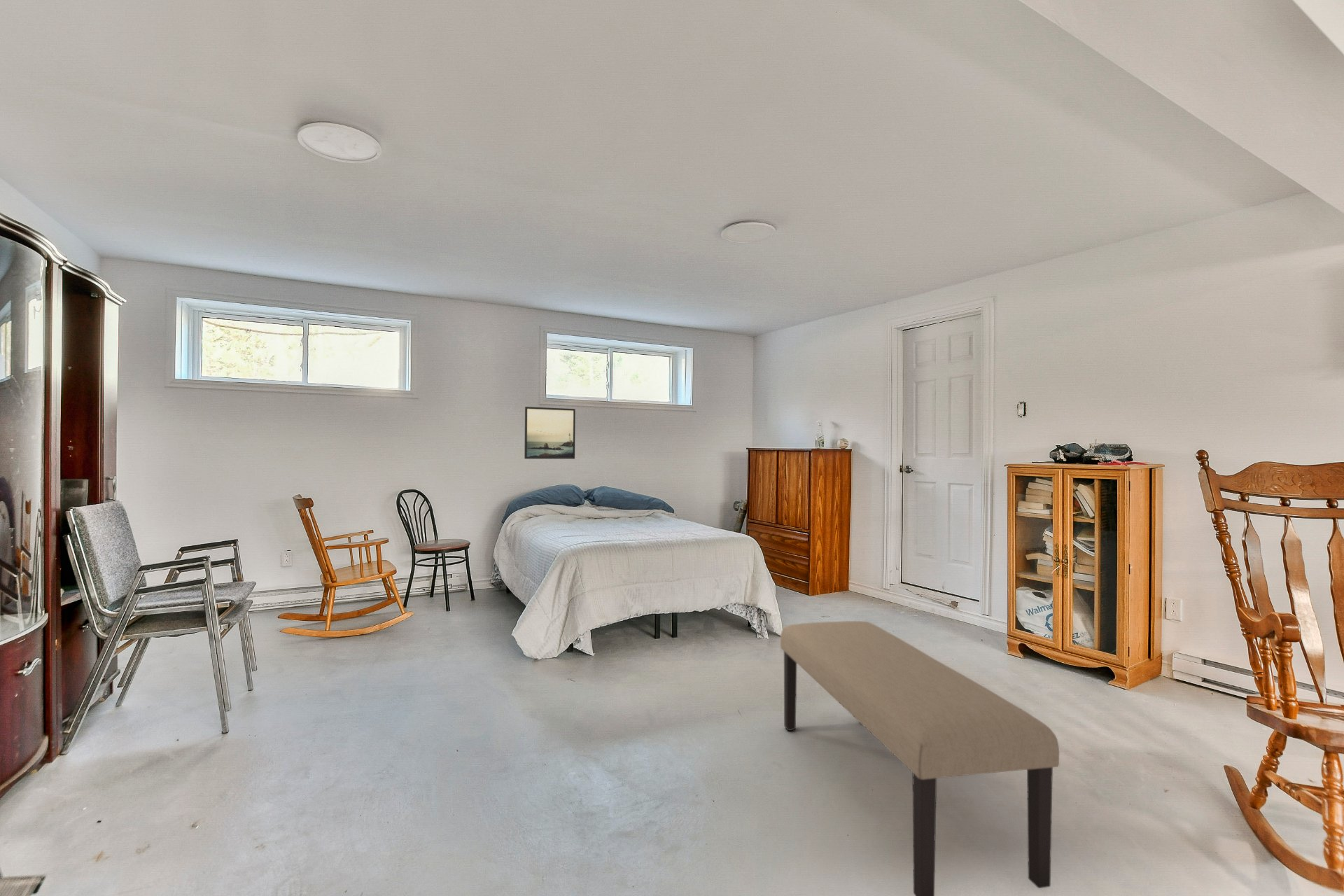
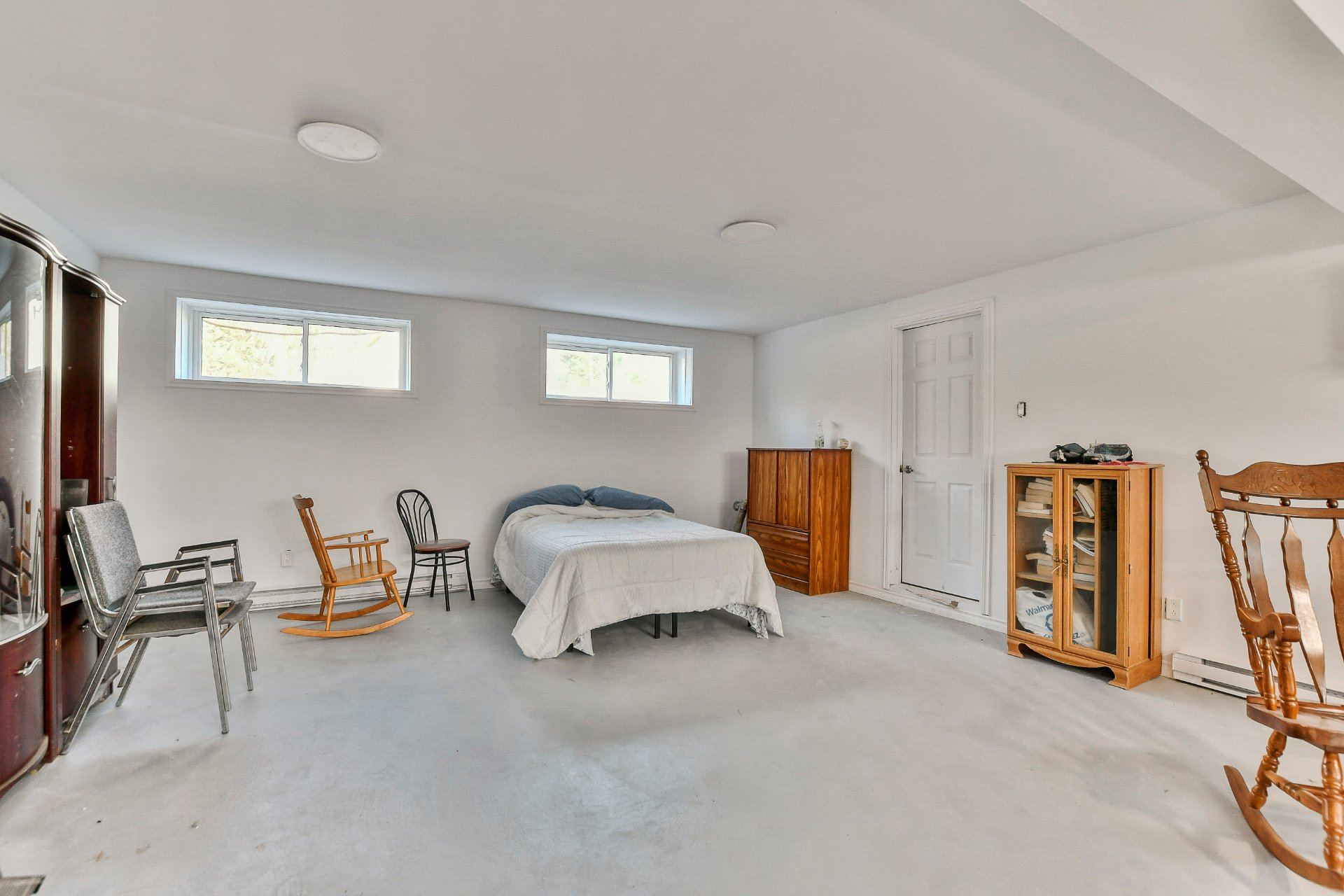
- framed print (550, 433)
- bench (888, 723)
